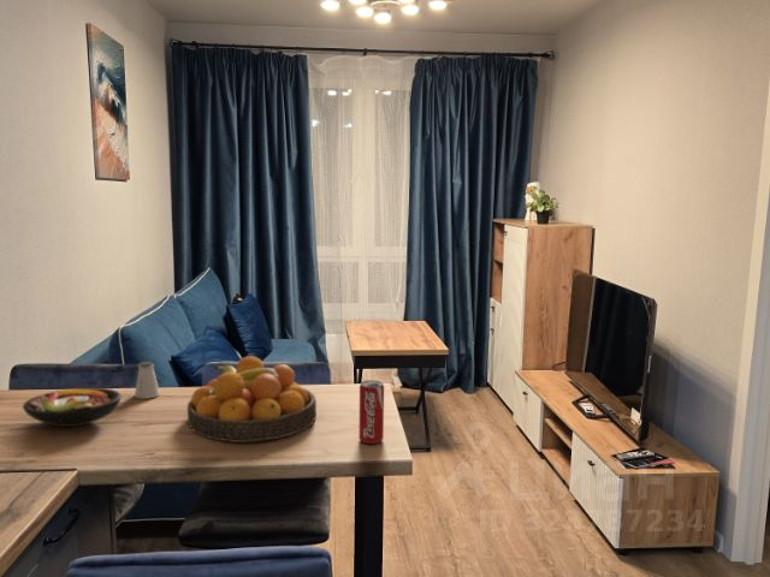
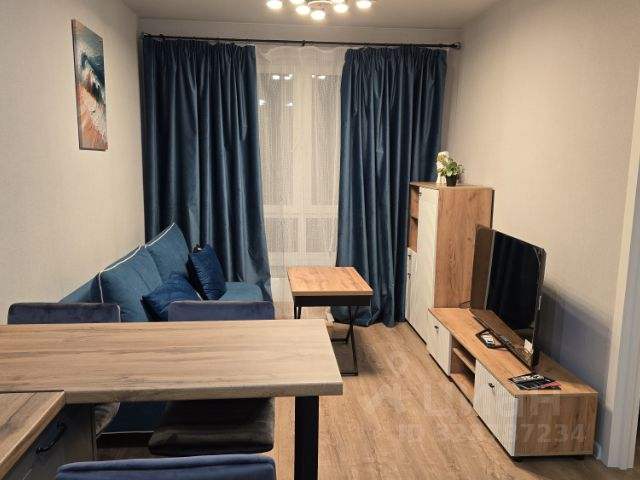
- beverage can (371, 411)
- fruit bowl (253, 391)
- saltshaker (146, 379)
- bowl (72, 409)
